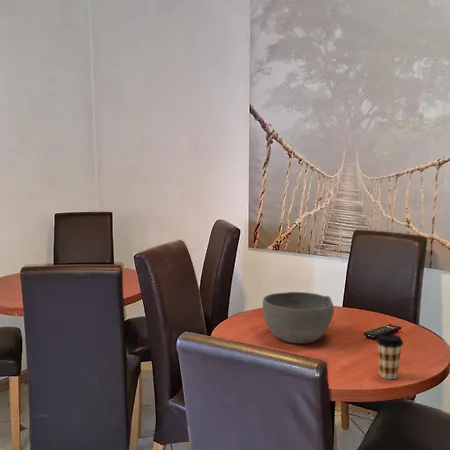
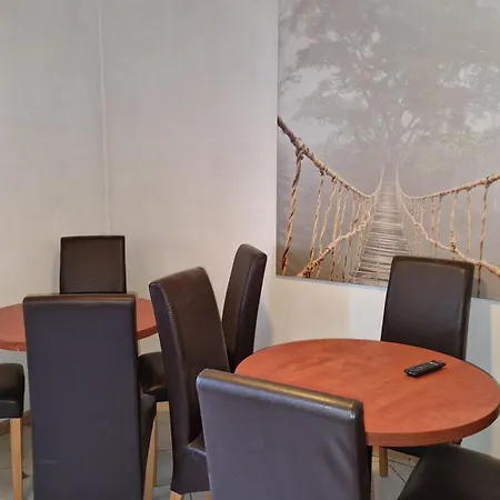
- coffee cup (389, 356)
- bowl (297, 316)
